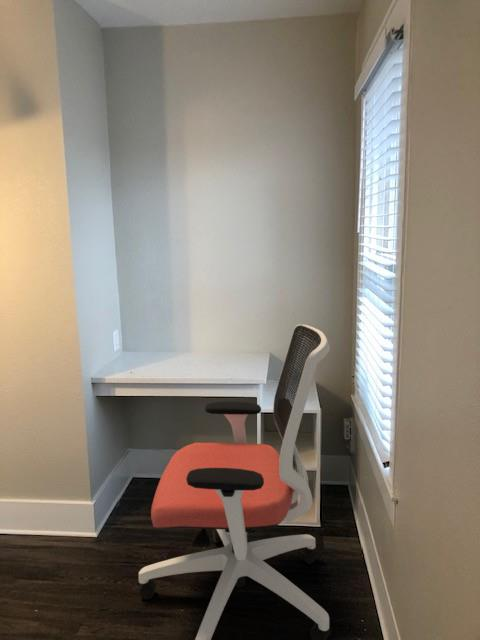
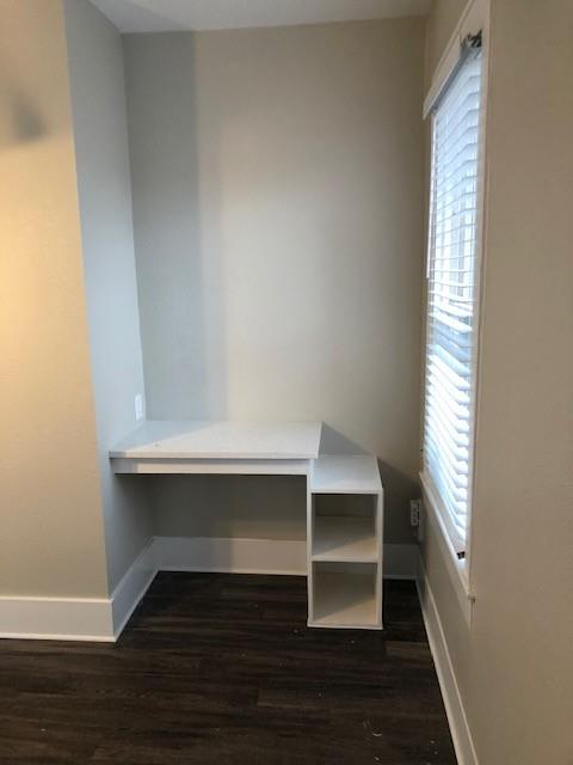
- office chair (228, 472)
